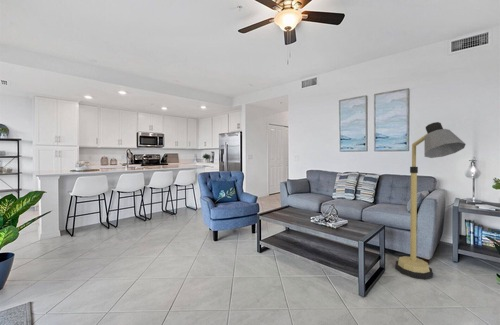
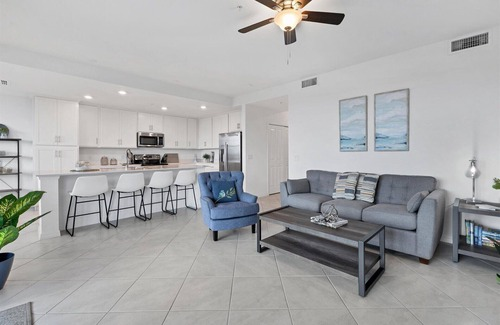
- floor lamp (416, 202)
